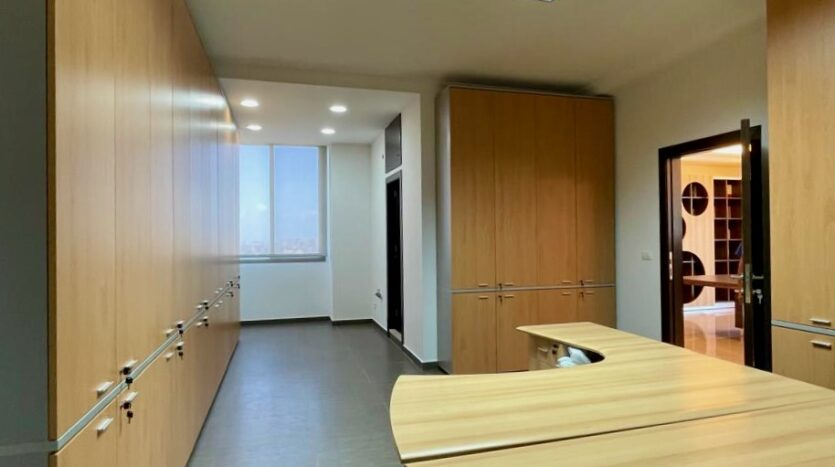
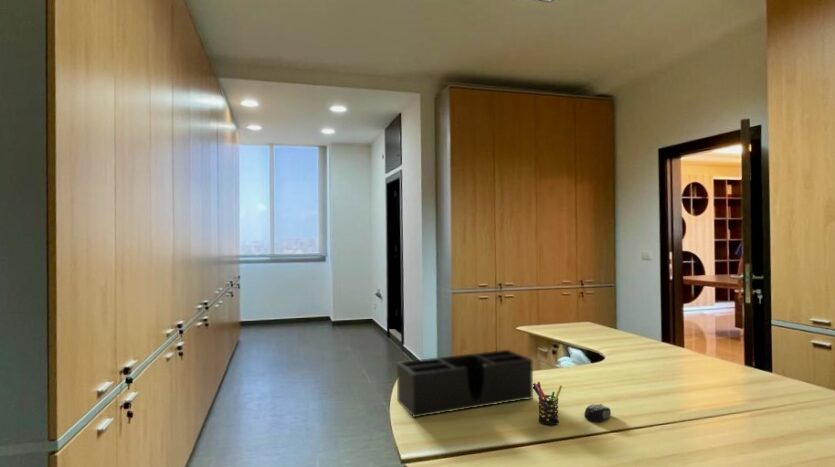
+ desk organizer (465, 380)
+ pen holder (548, 402)
+ computer mouse (597, 410)
